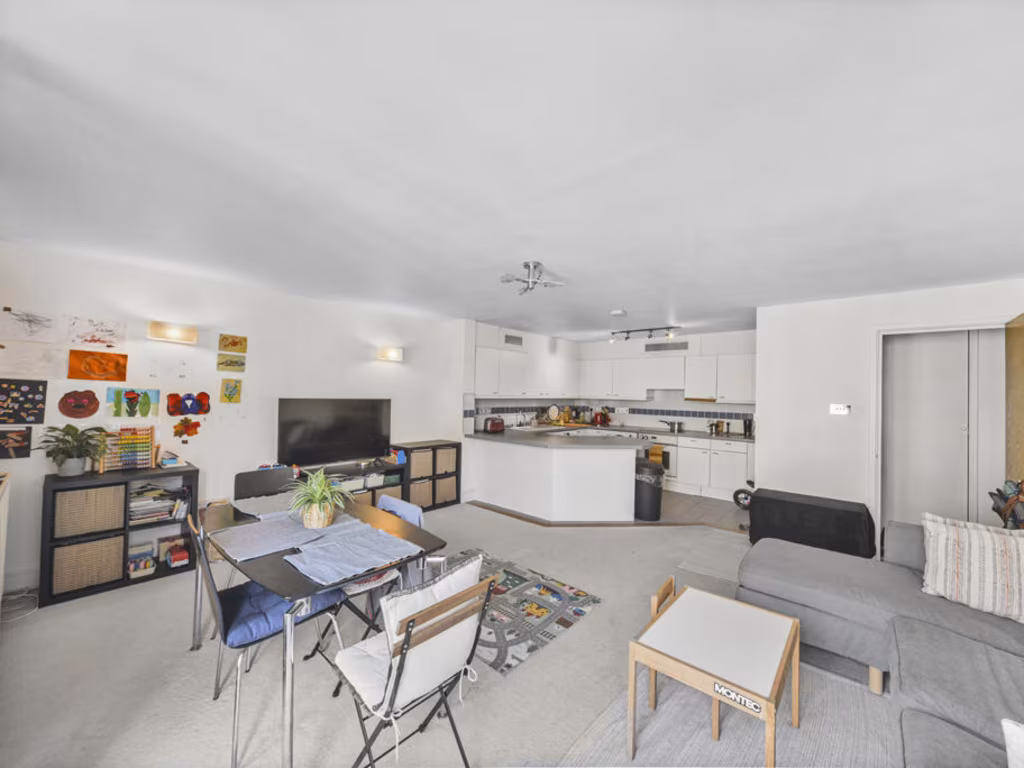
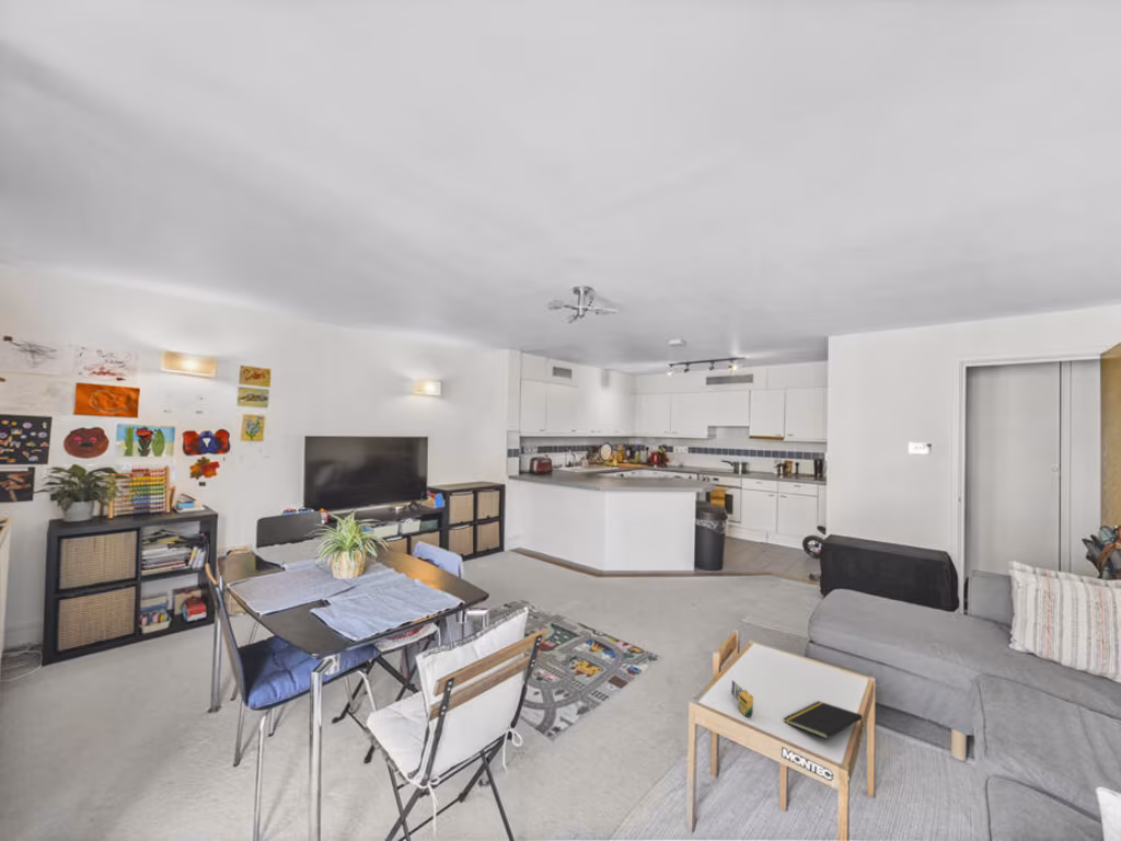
+ notepad (822, 718)
+ crayon (741, 696)
